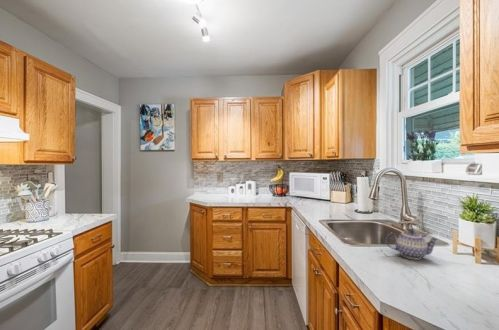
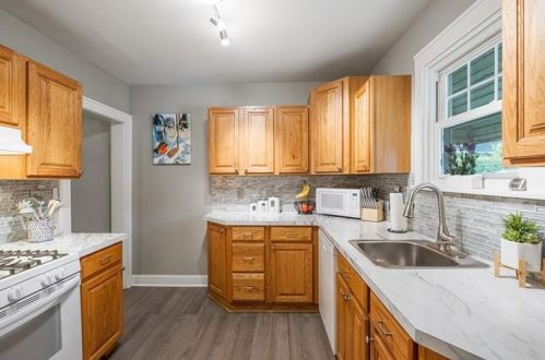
- teapot (411, 242)
